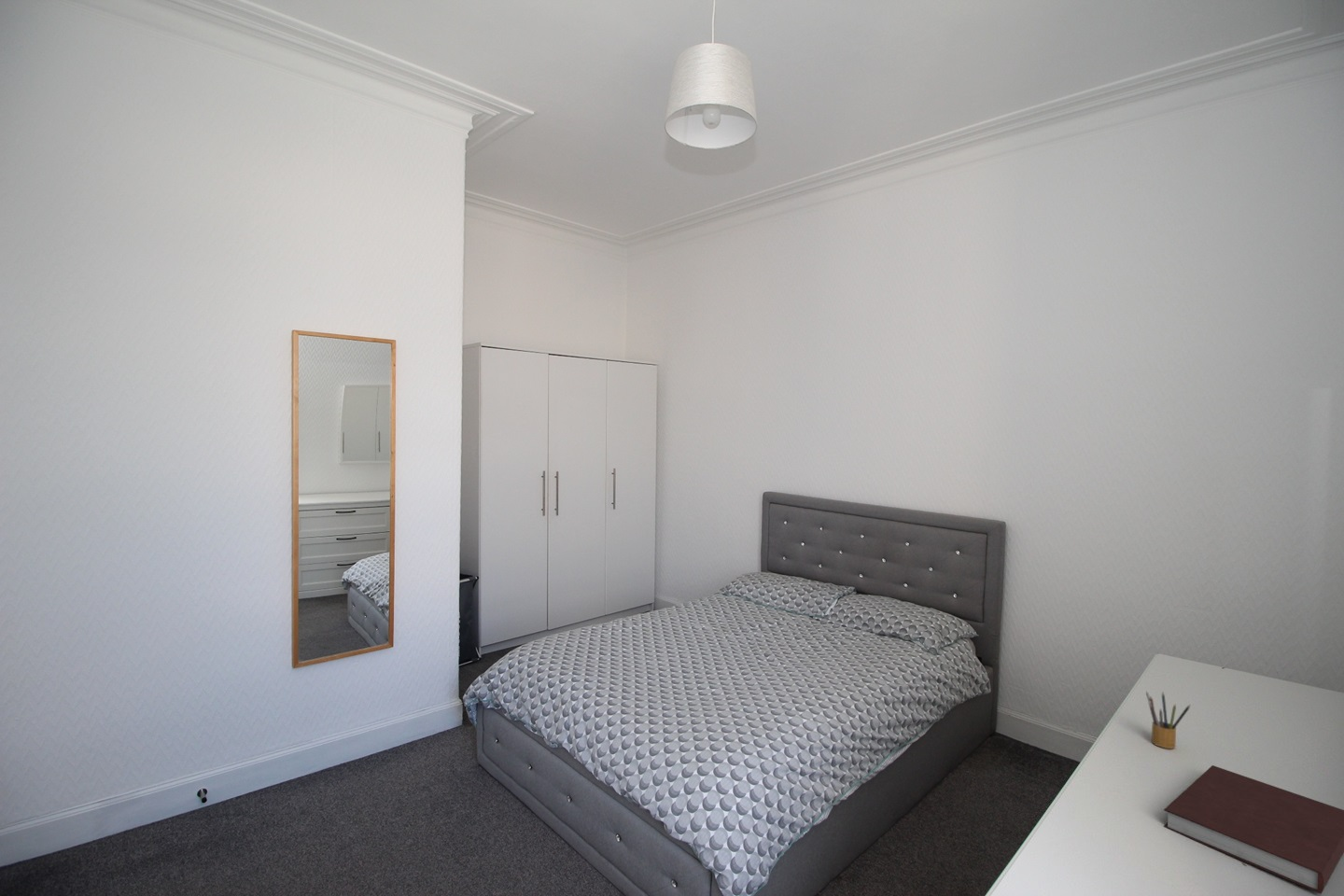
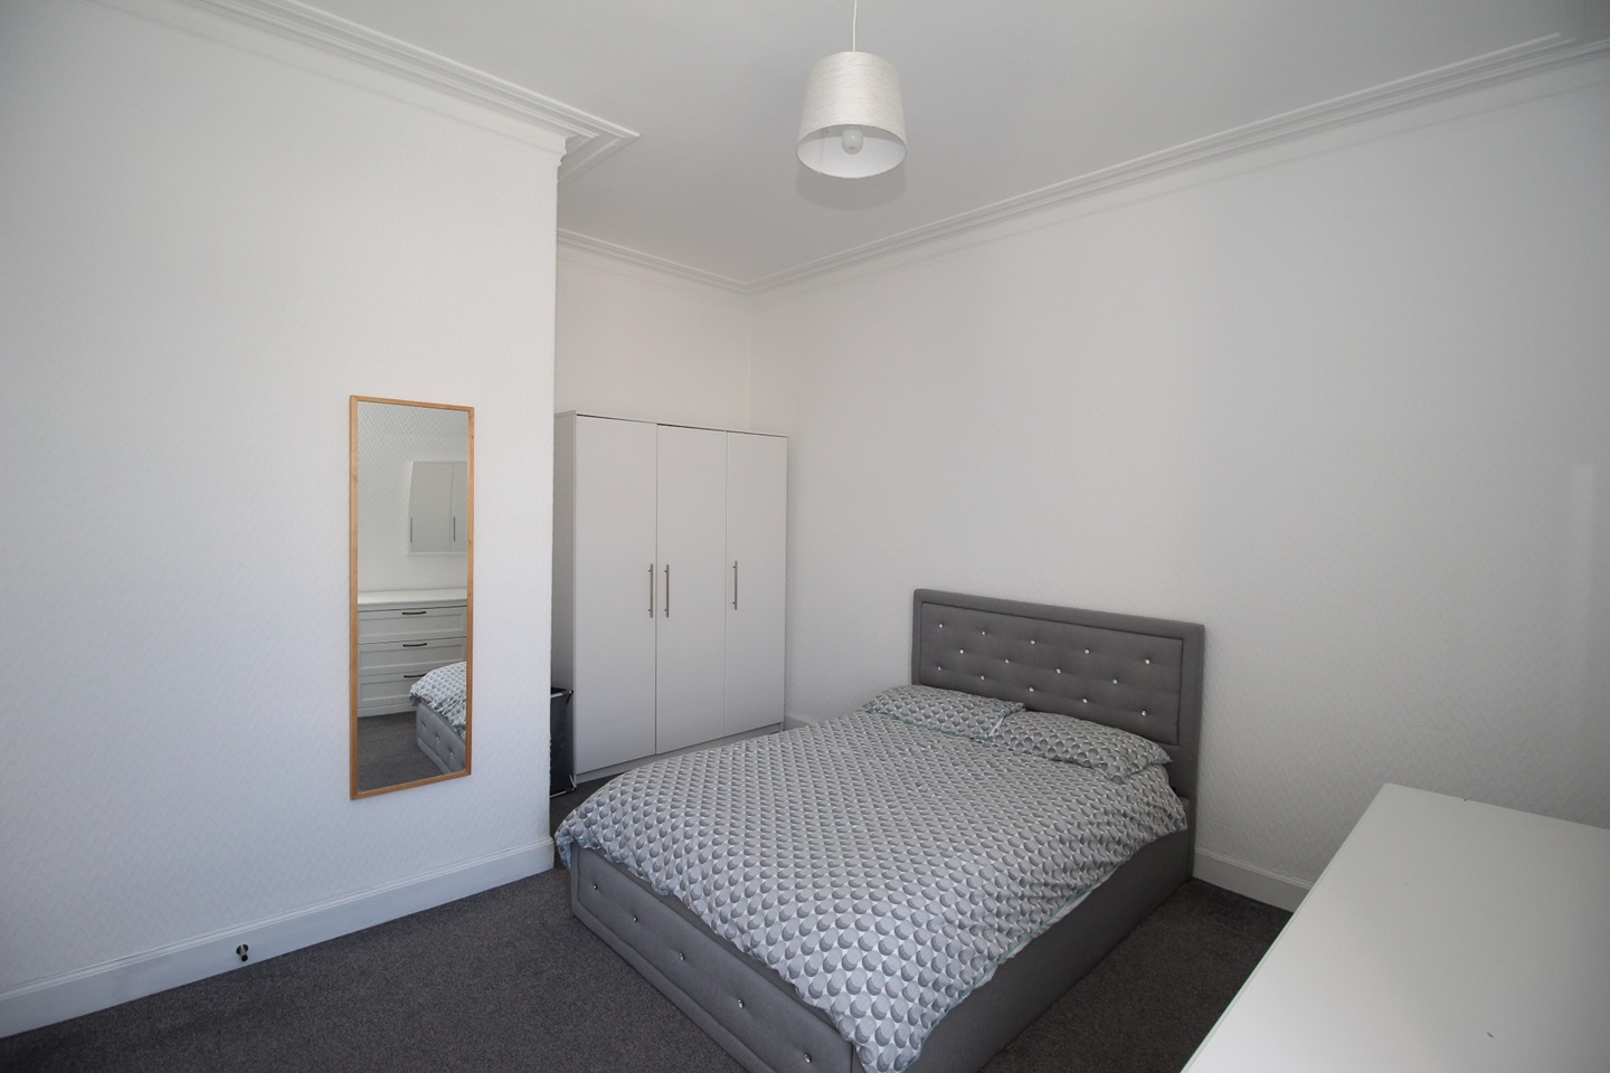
- notebook (1260, 820)
- pencil box (1166, 721)
